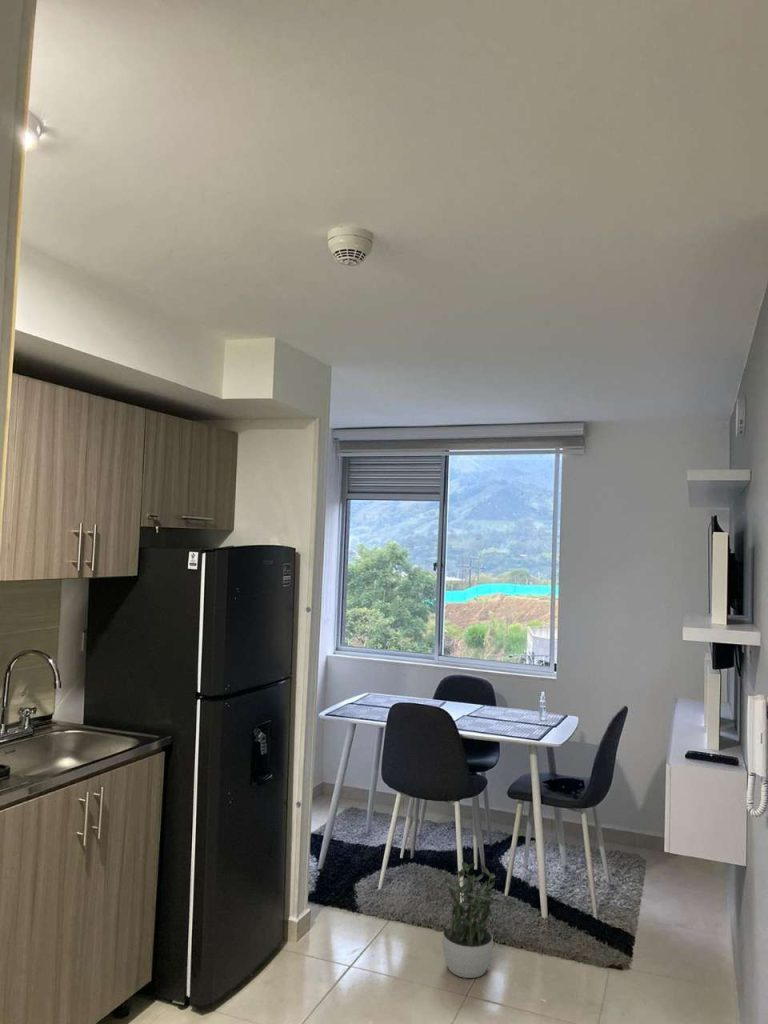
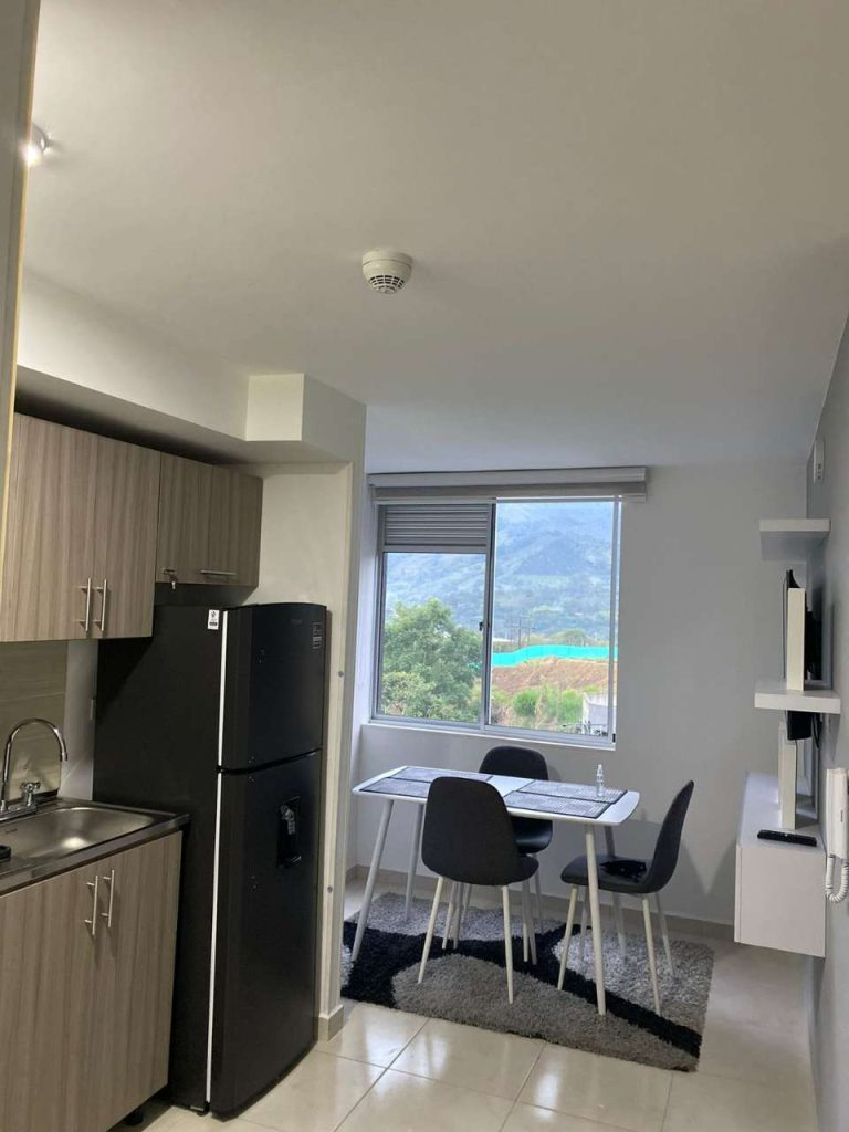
- potted plant (472, 917)
